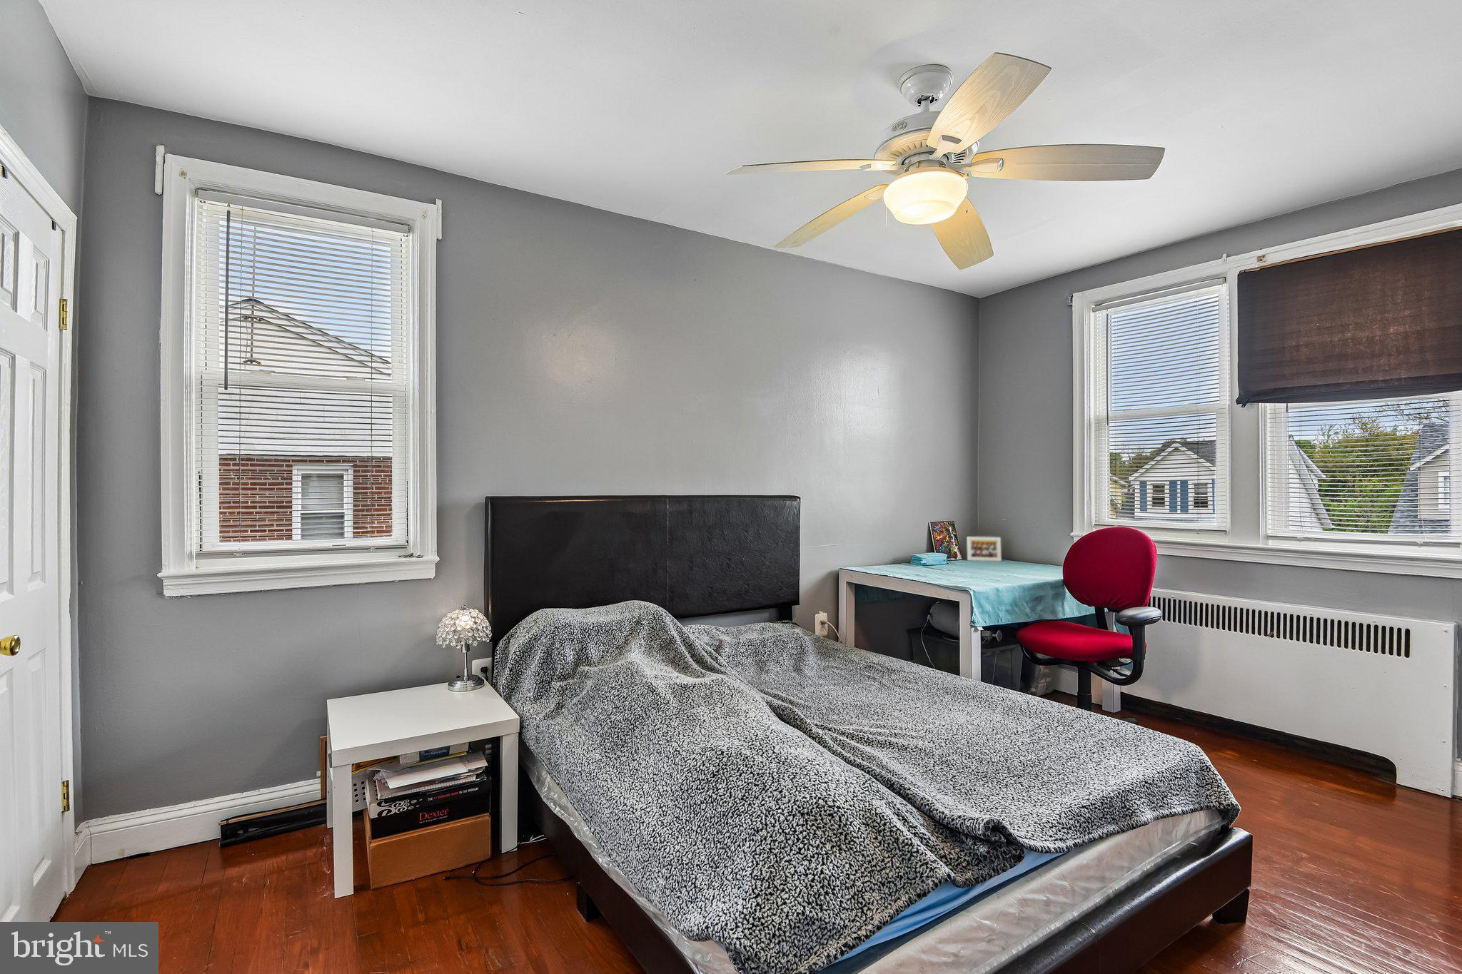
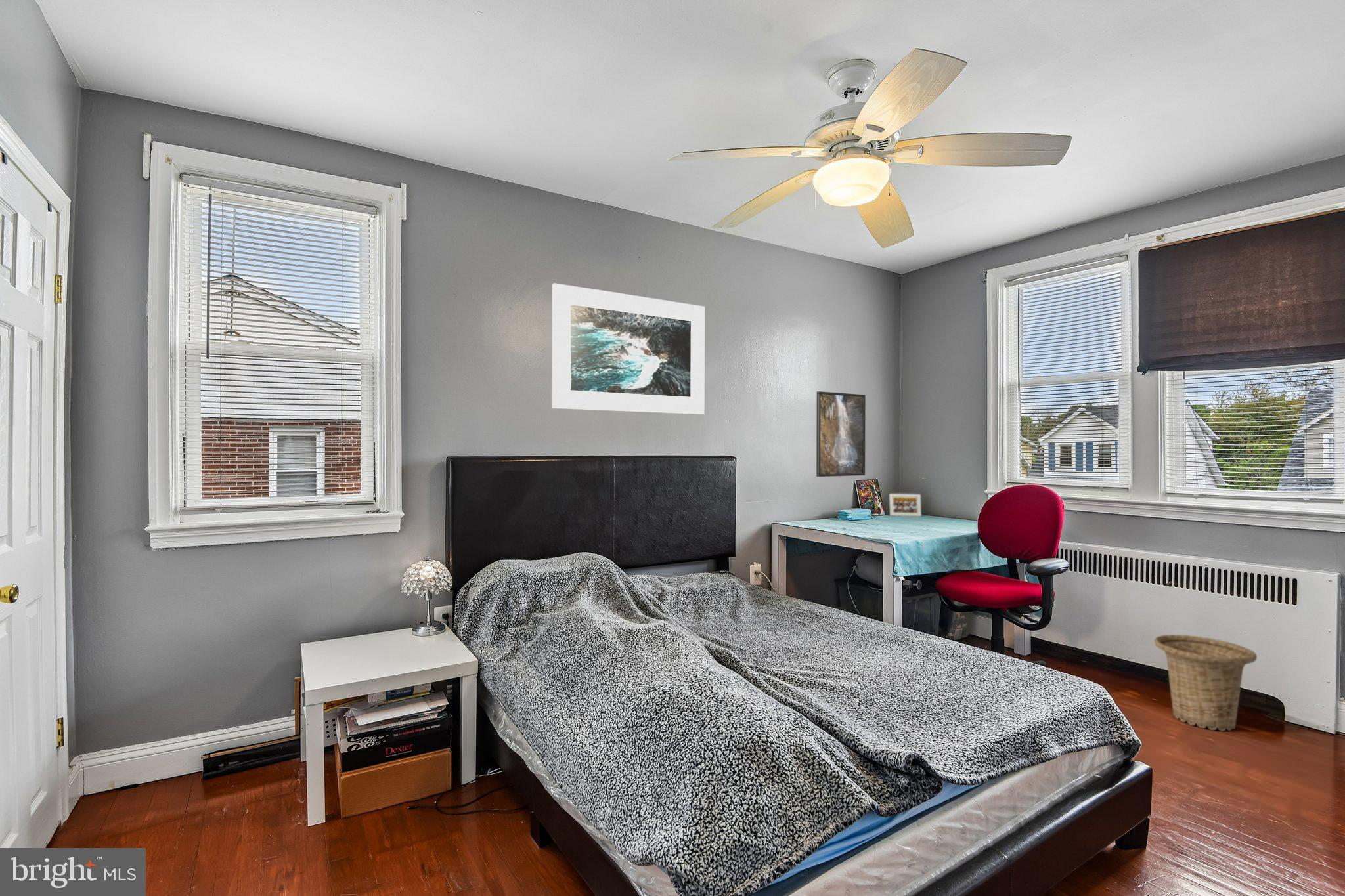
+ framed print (841, 434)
+ basket (1203, 683)
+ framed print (633, 353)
